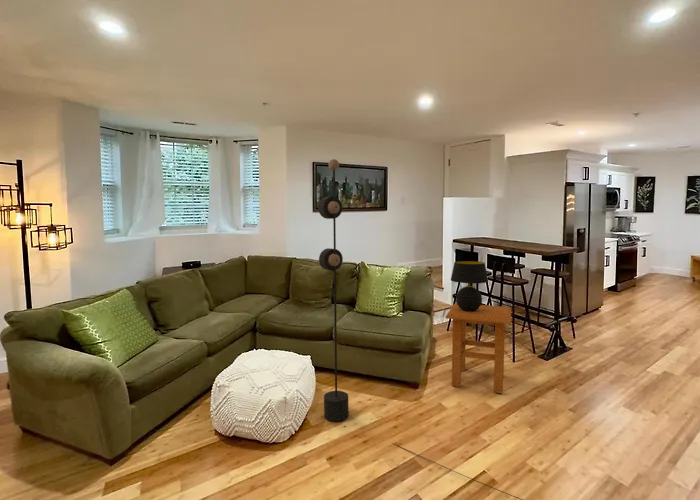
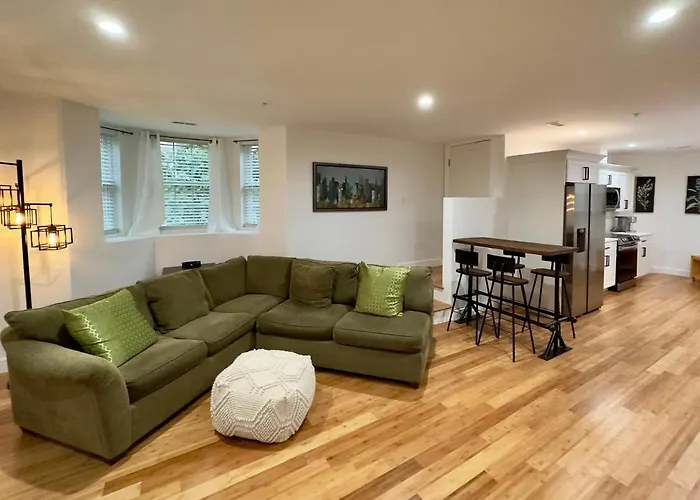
- table lamp (469, 286)
- side table (479, 345)
- floor lamp (335, 306)
